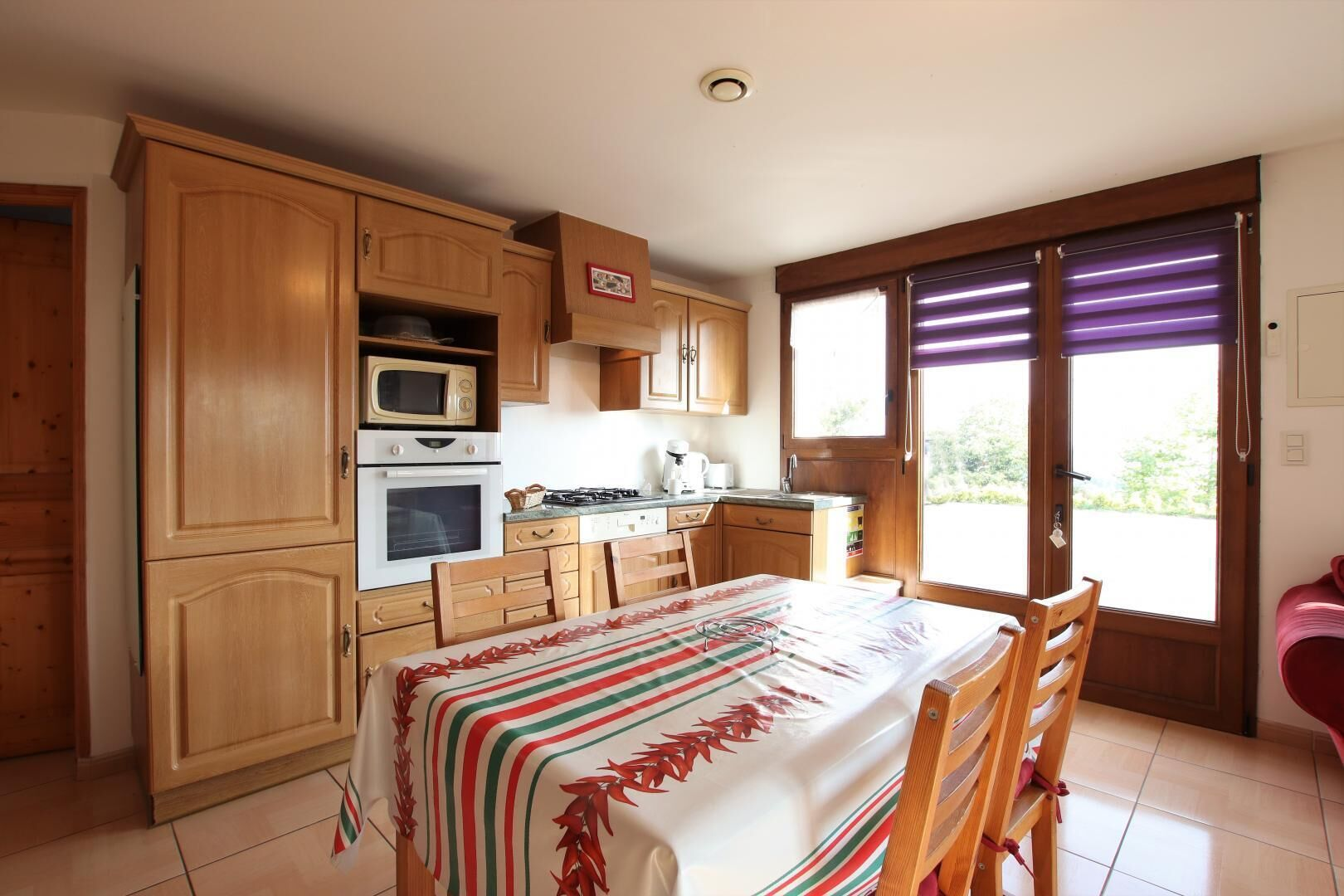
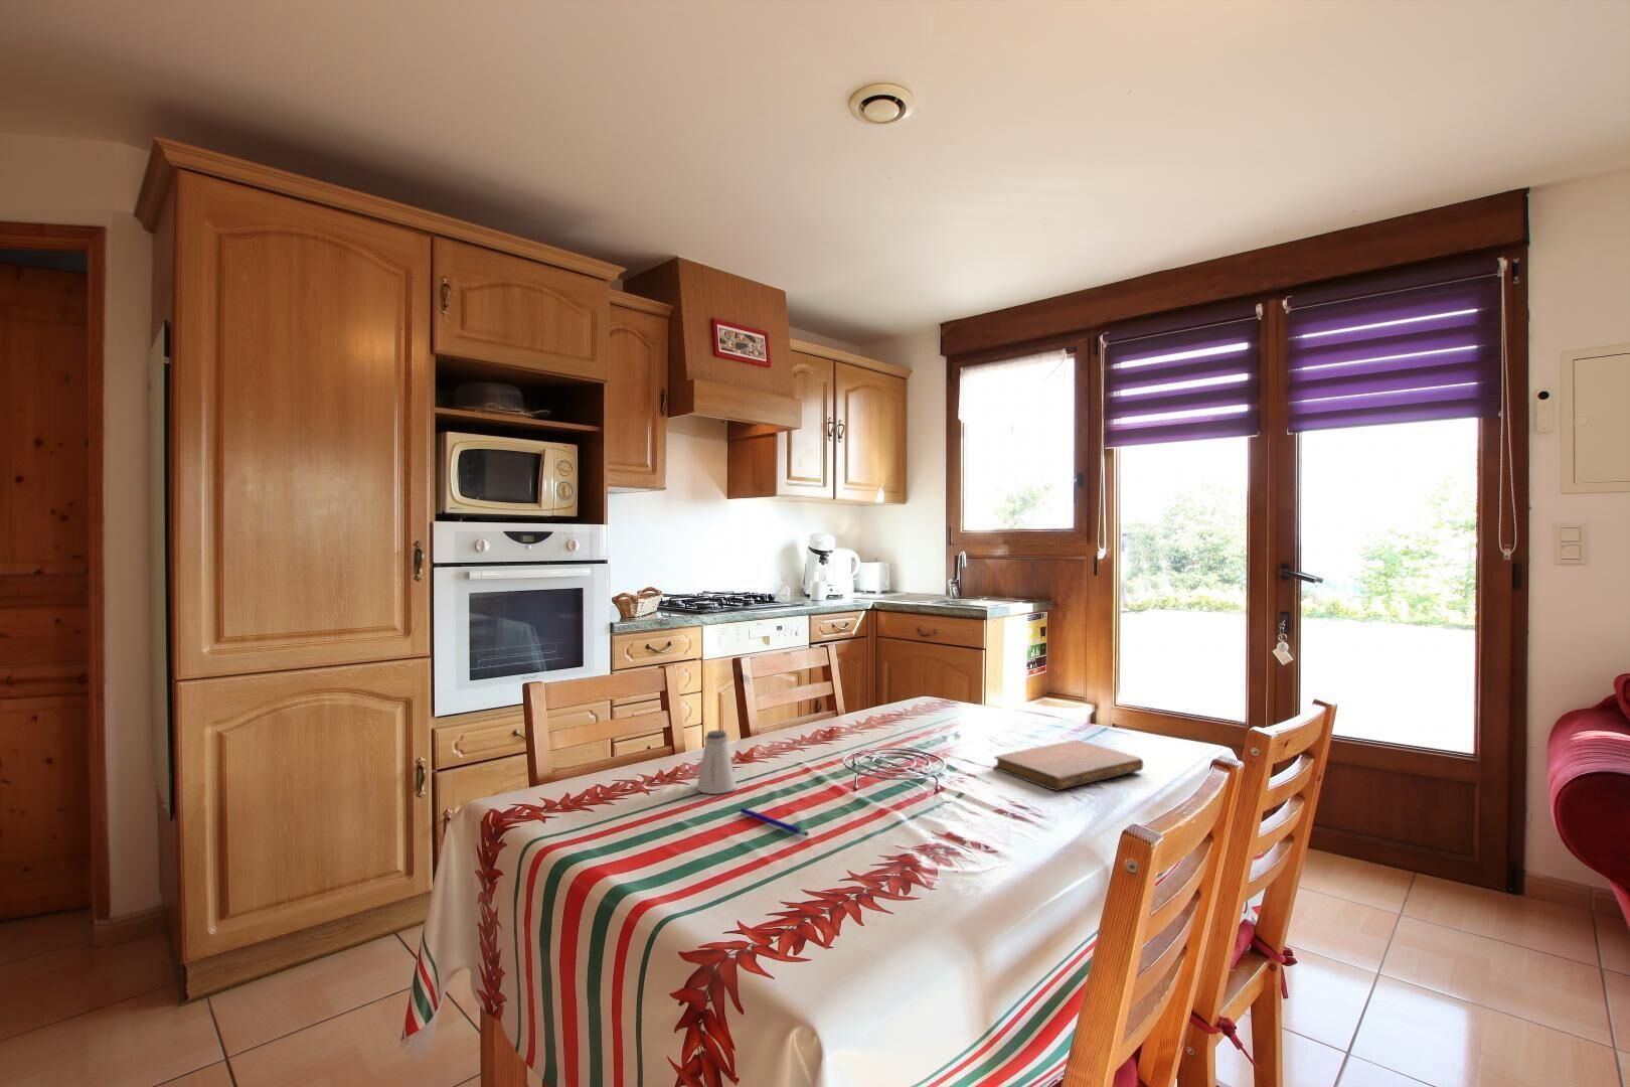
+ pen (773, 821)
+ saltshaker (717, 759)
+ notebook (1067, 763)
